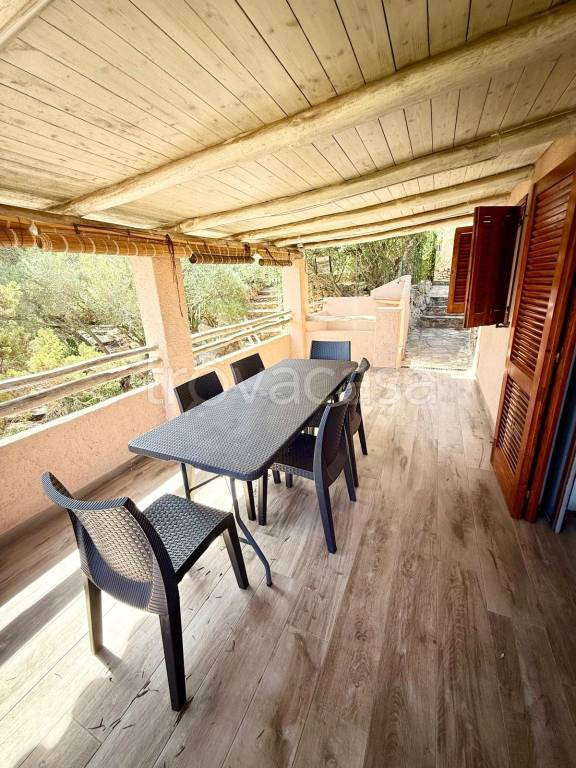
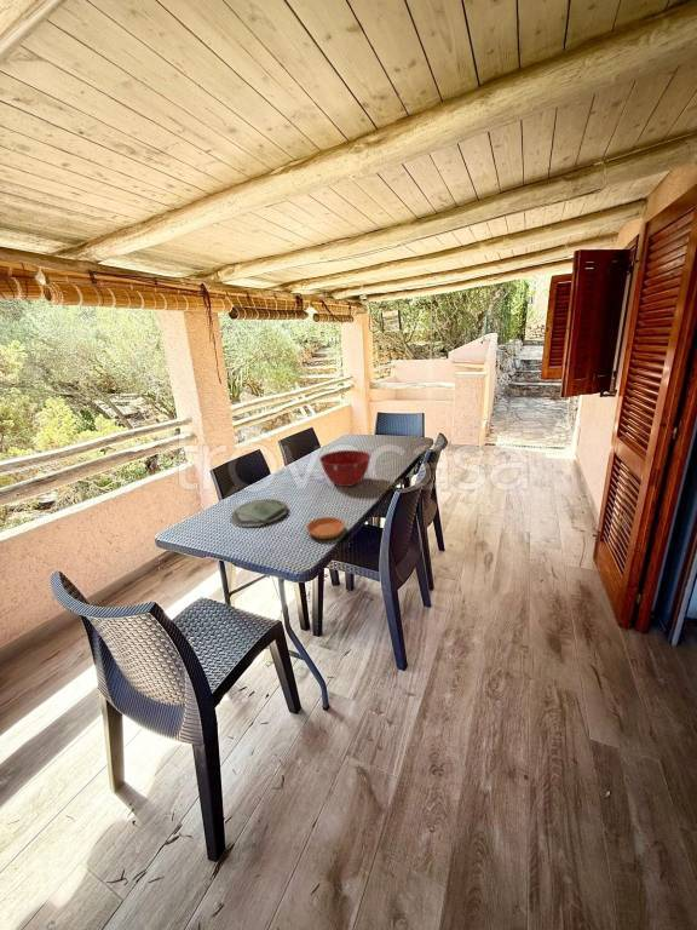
+ plate (258, 506)
+ mixing bowl (345, 469)
+ saucer (326, 528)
